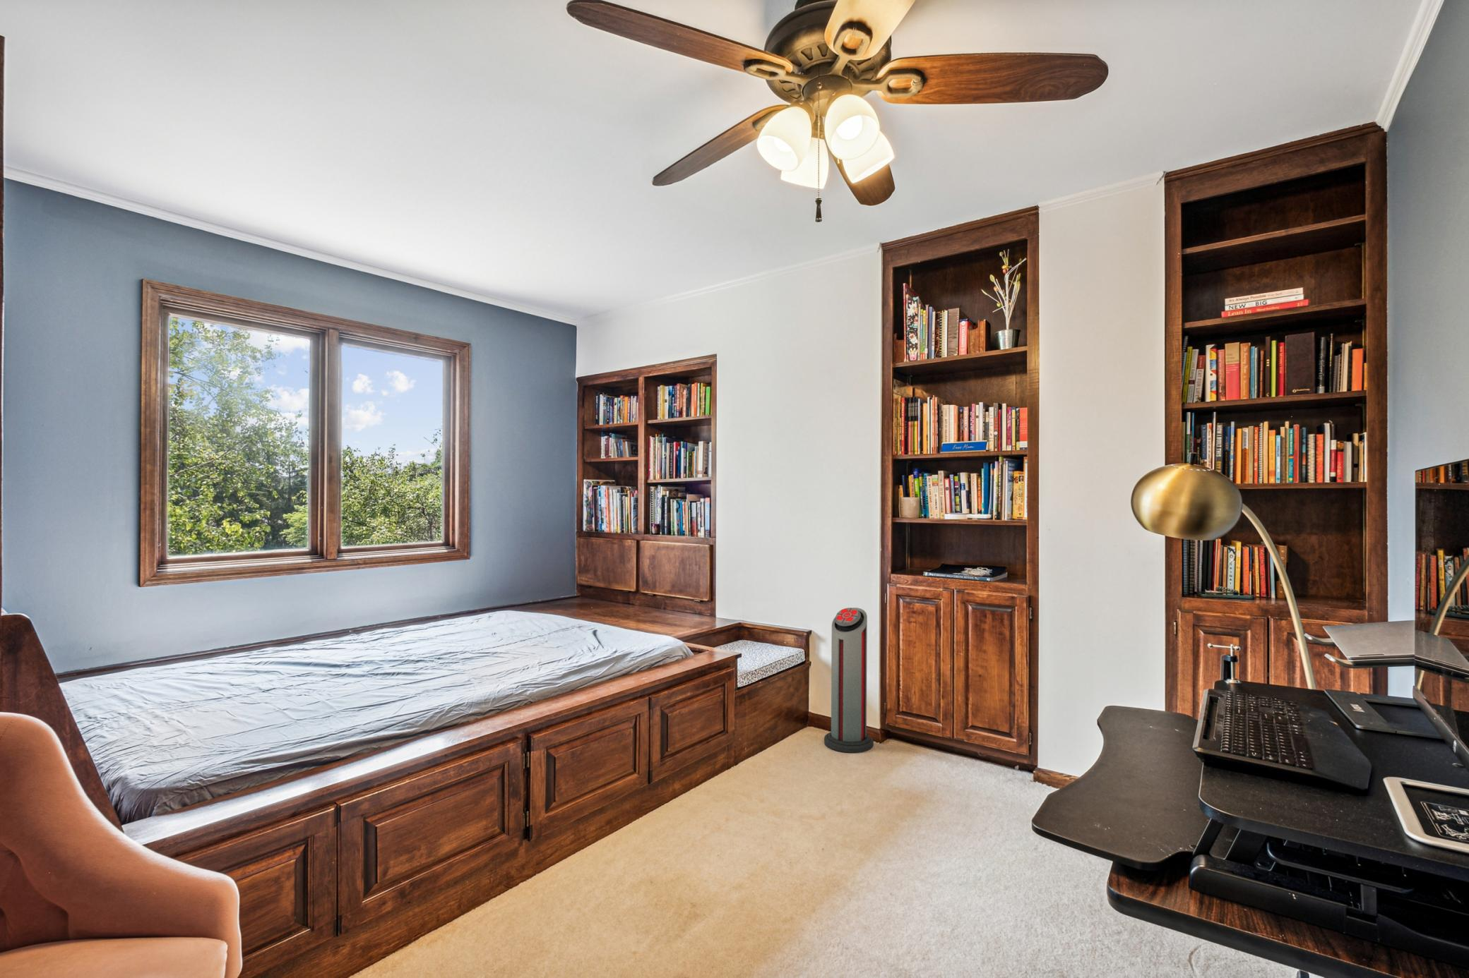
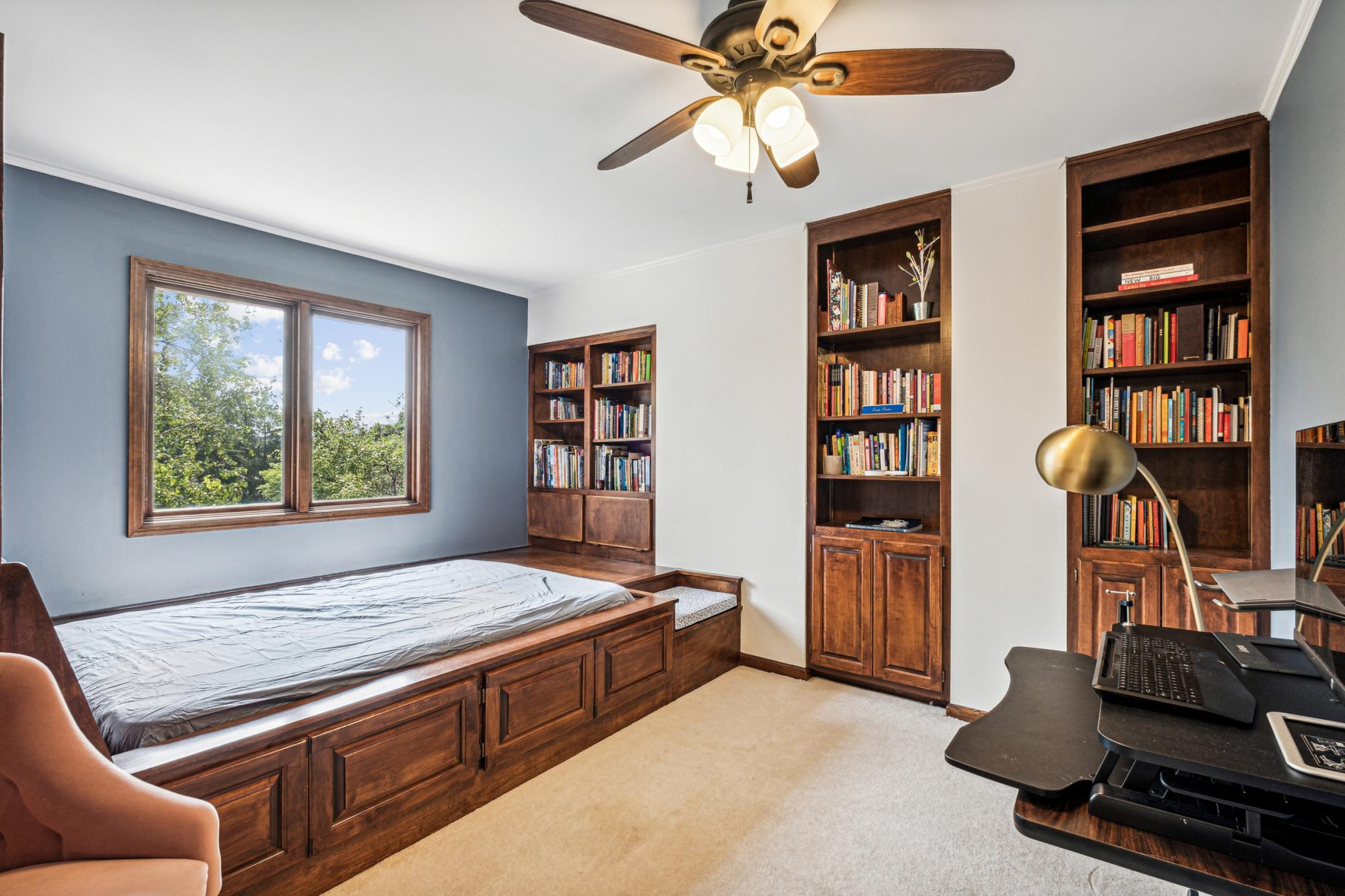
- air purifier (849, 676)
